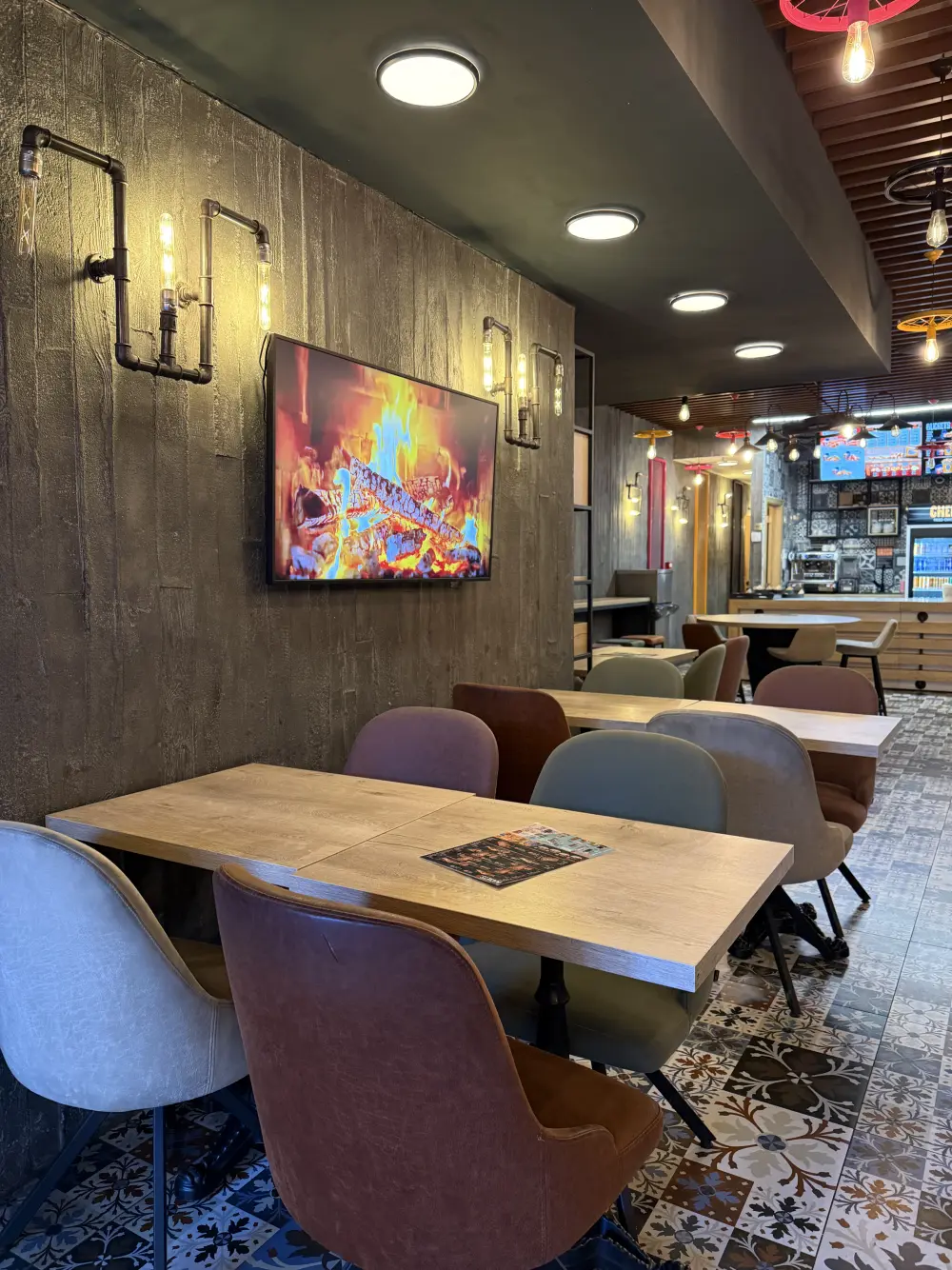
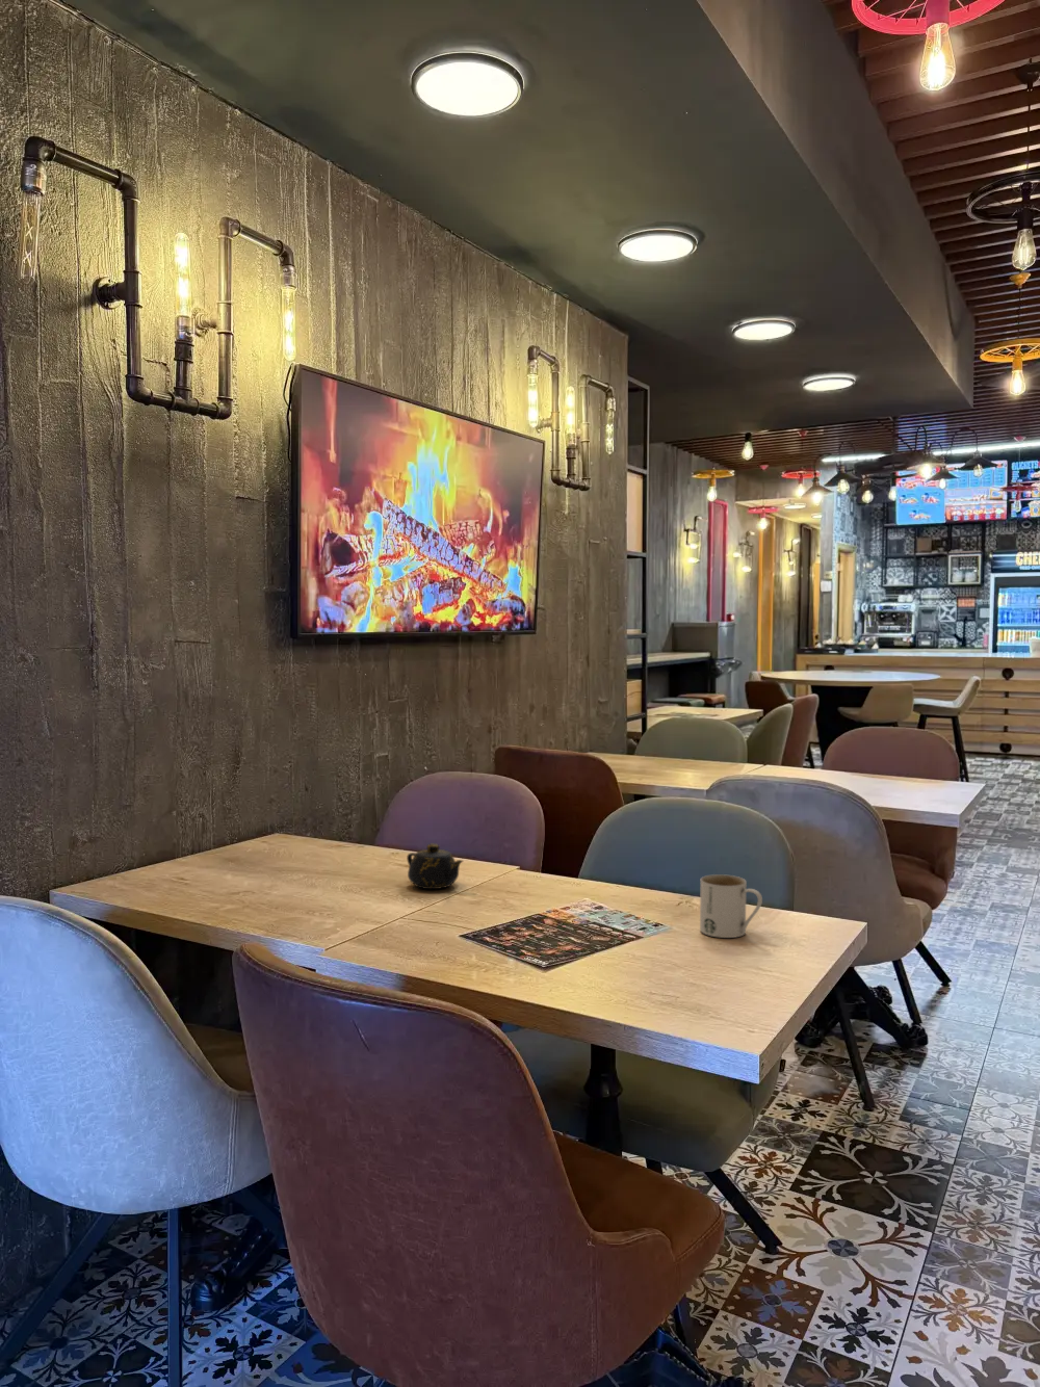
+ teapot (435, 865)
+ mug (731, 906)
